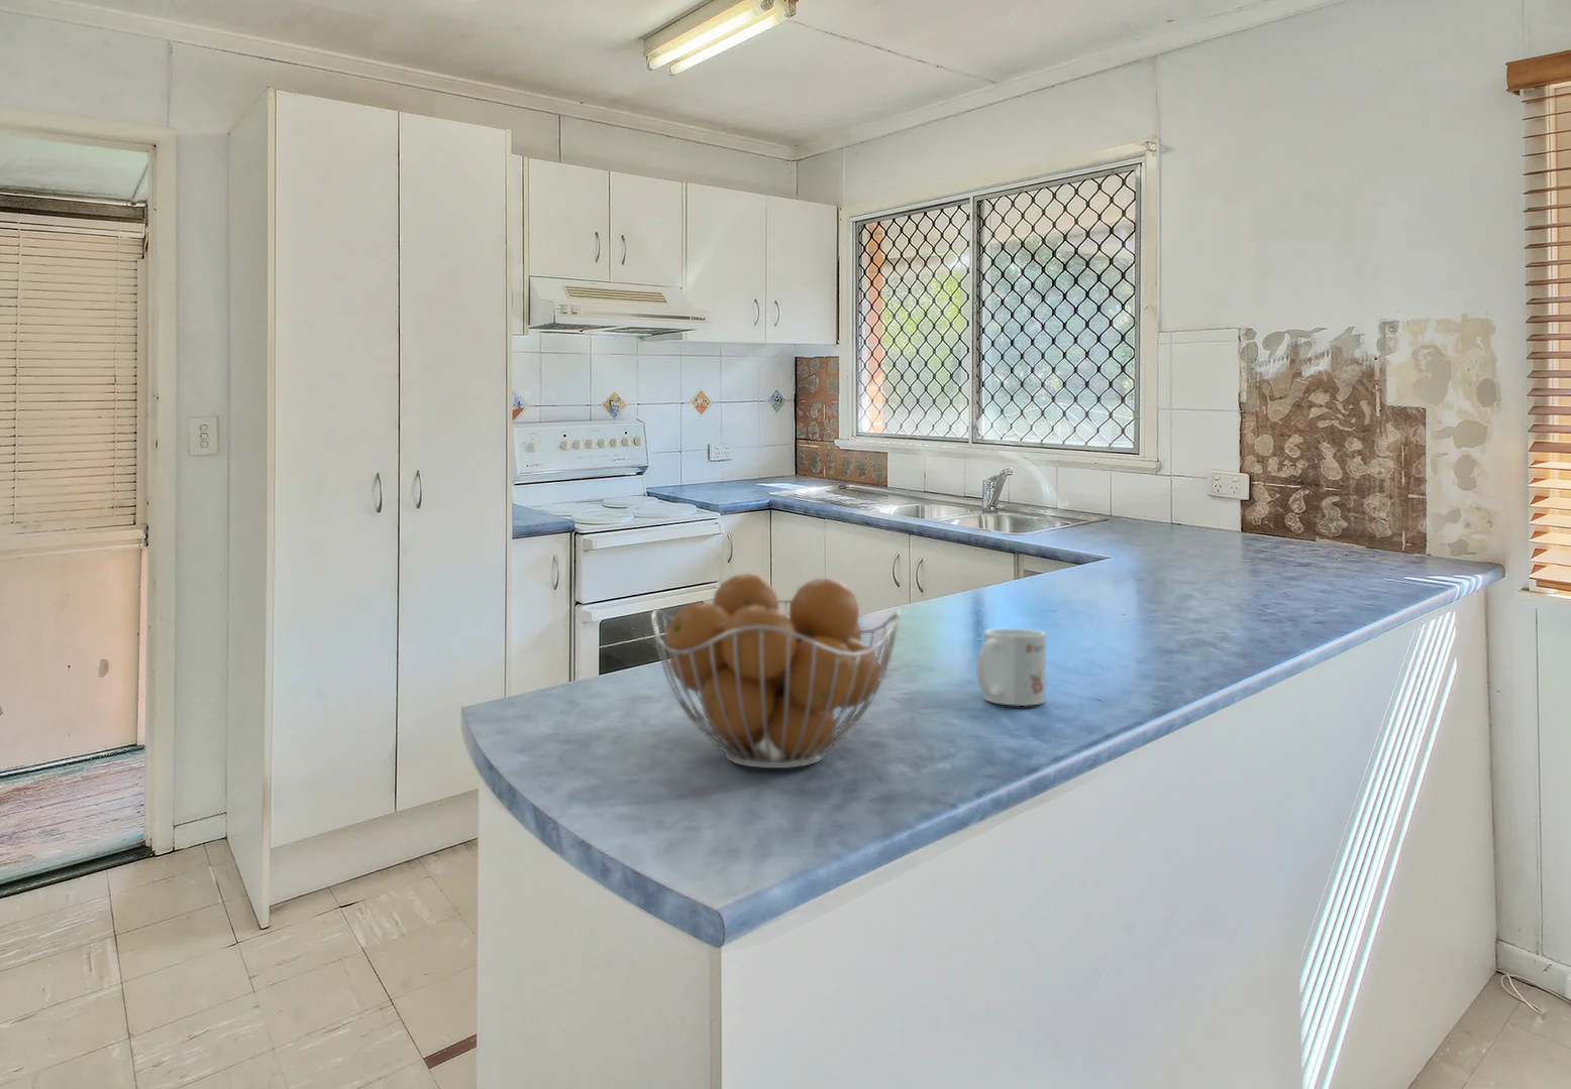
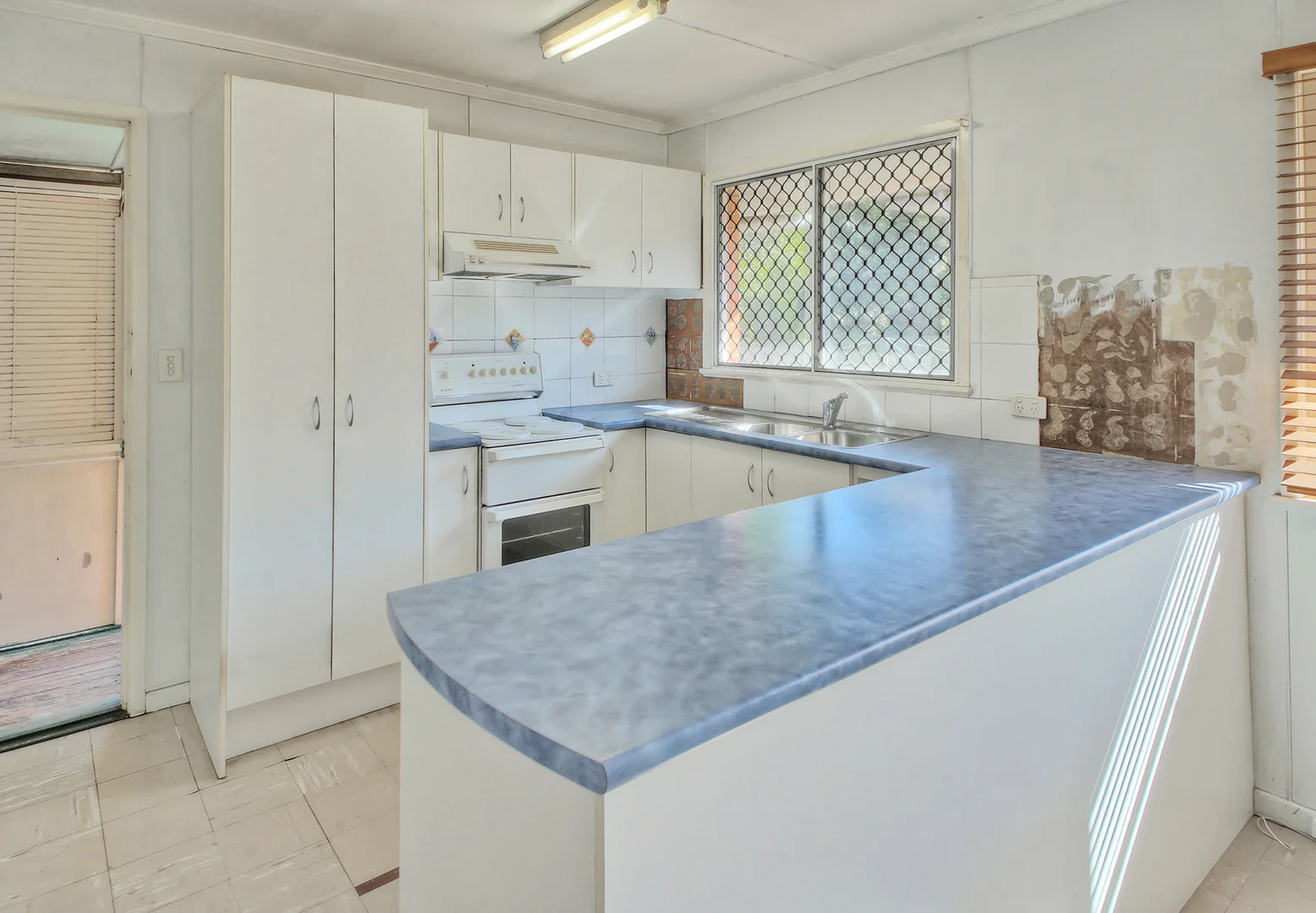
- fruit basket (775, 666)
- mug (1005, 667)
